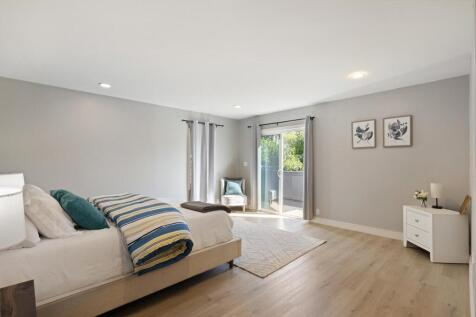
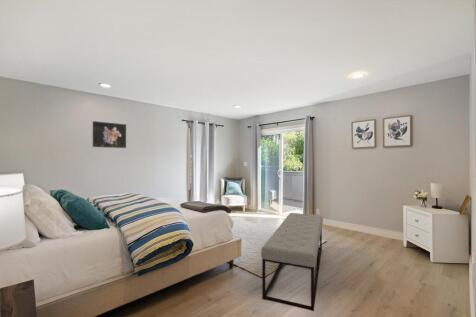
+ bench (298, 247)
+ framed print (109, 135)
